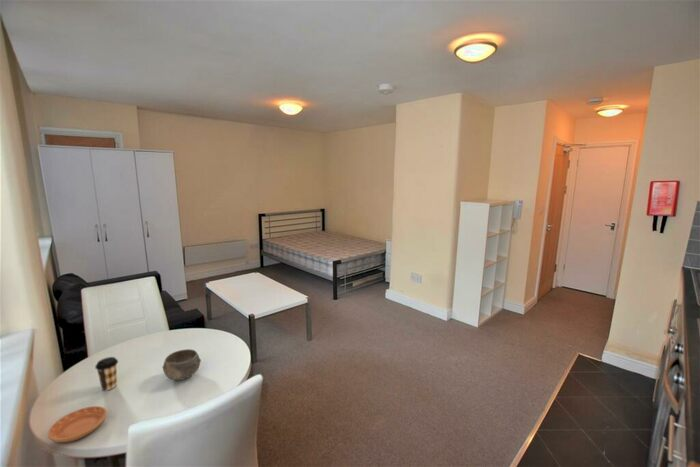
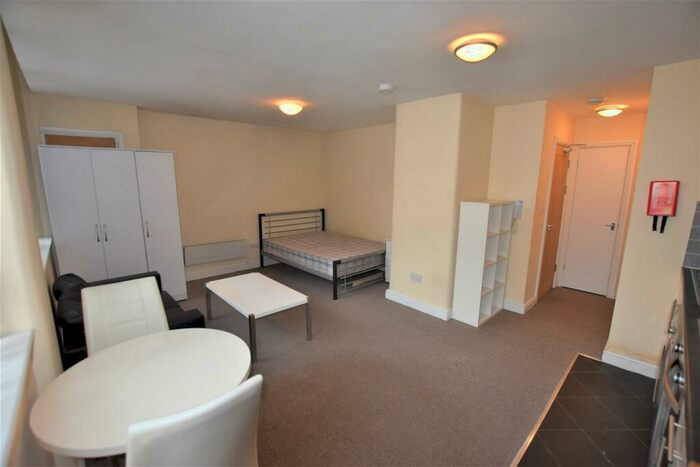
- saucer (79, 424)
- coffee cup (107, 373)
- bowl (182, 365)
